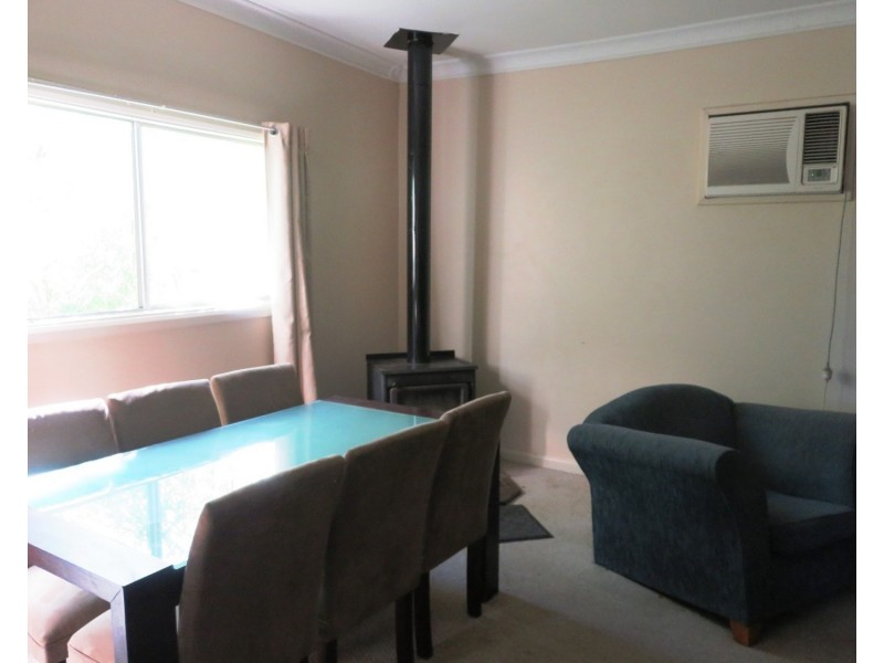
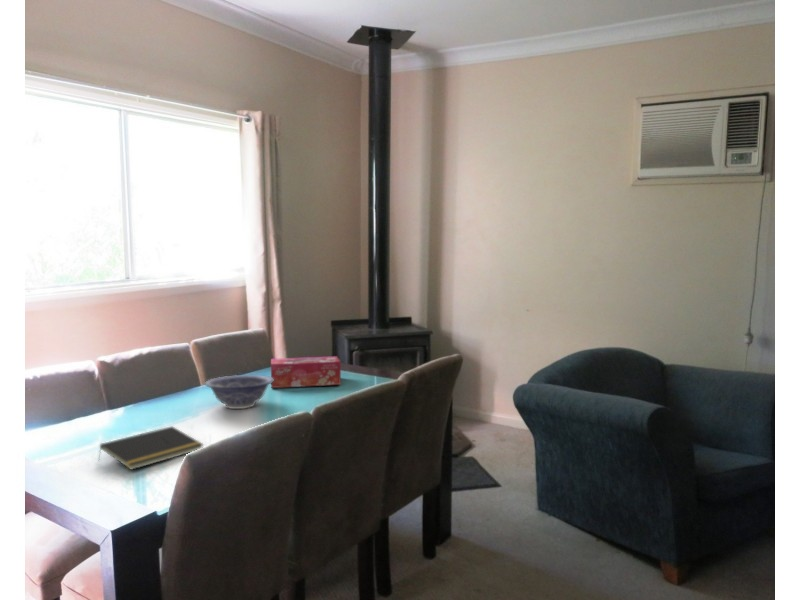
+ decorative bowl (240, 393)
+ tissue box (305, 371)
+ notepad (153, 446)
